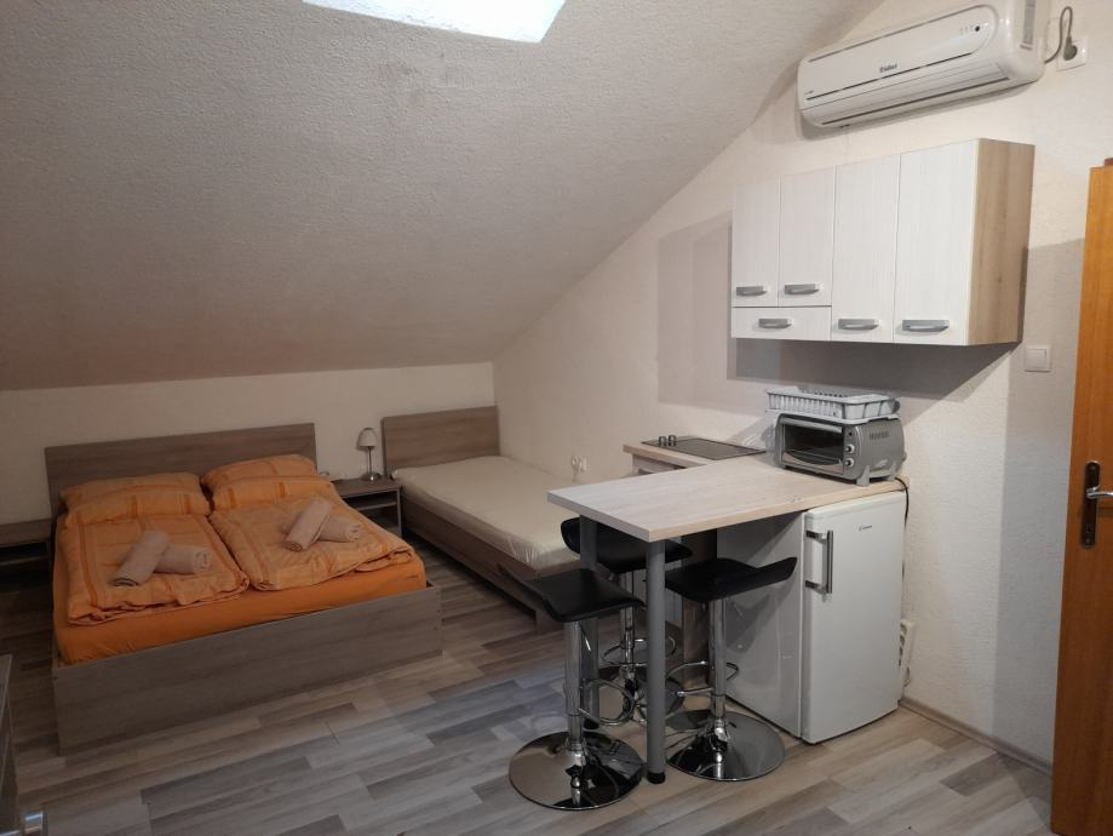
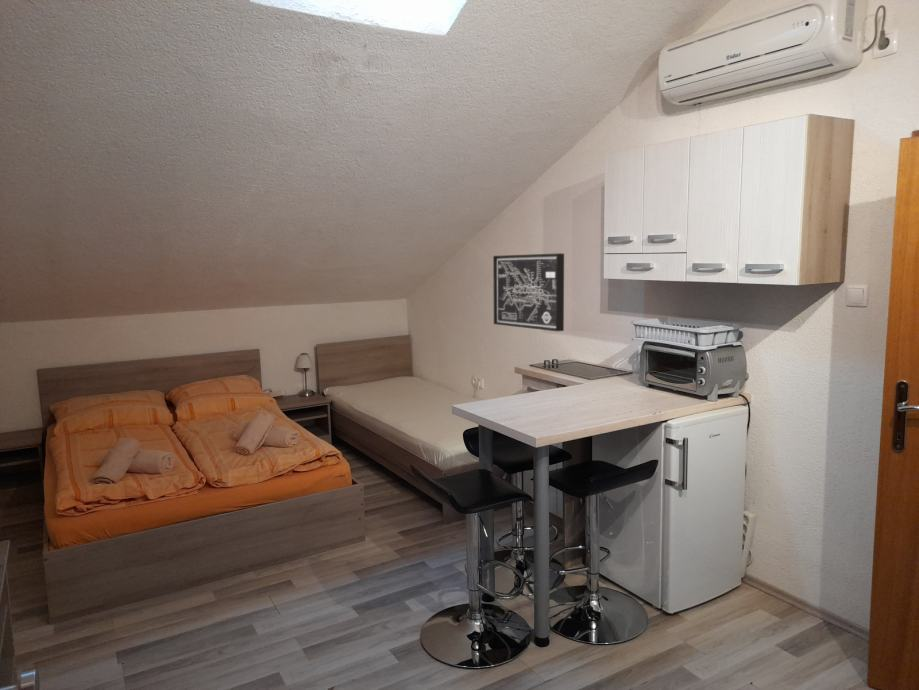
+ wall art (526, 291)
